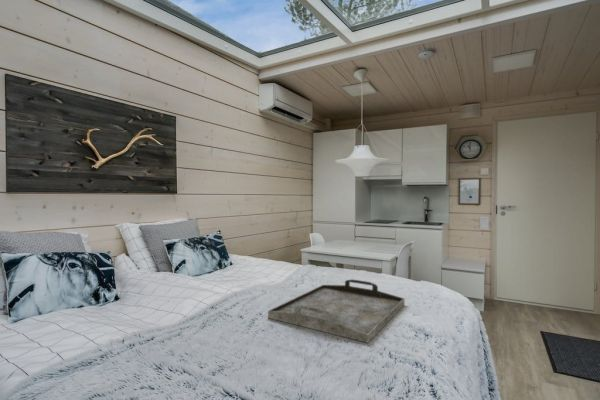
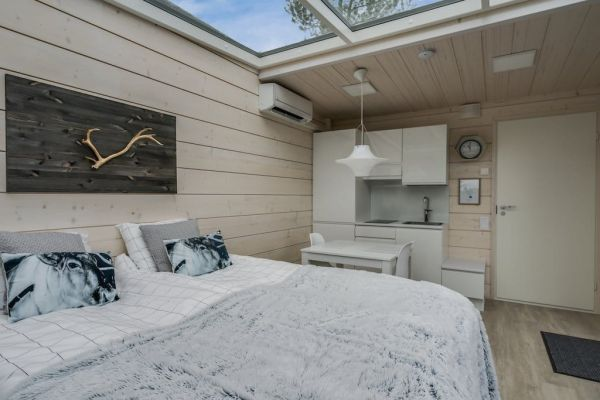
- serving tray (340, 301)
